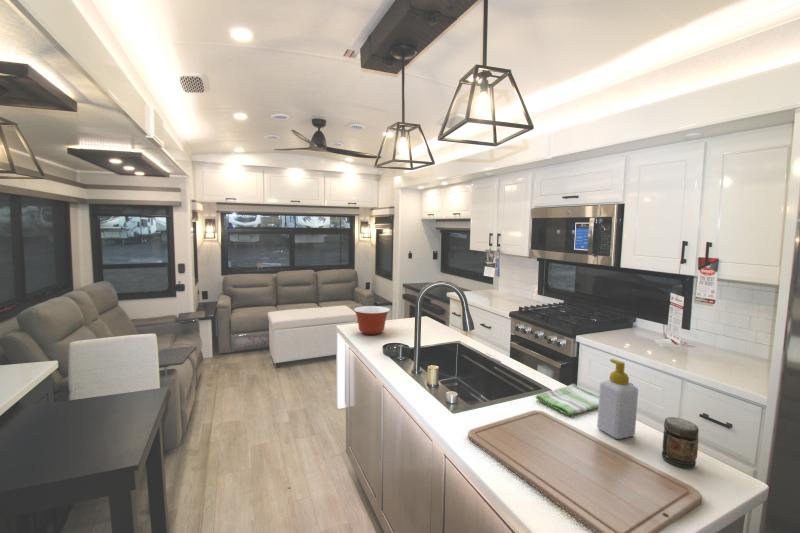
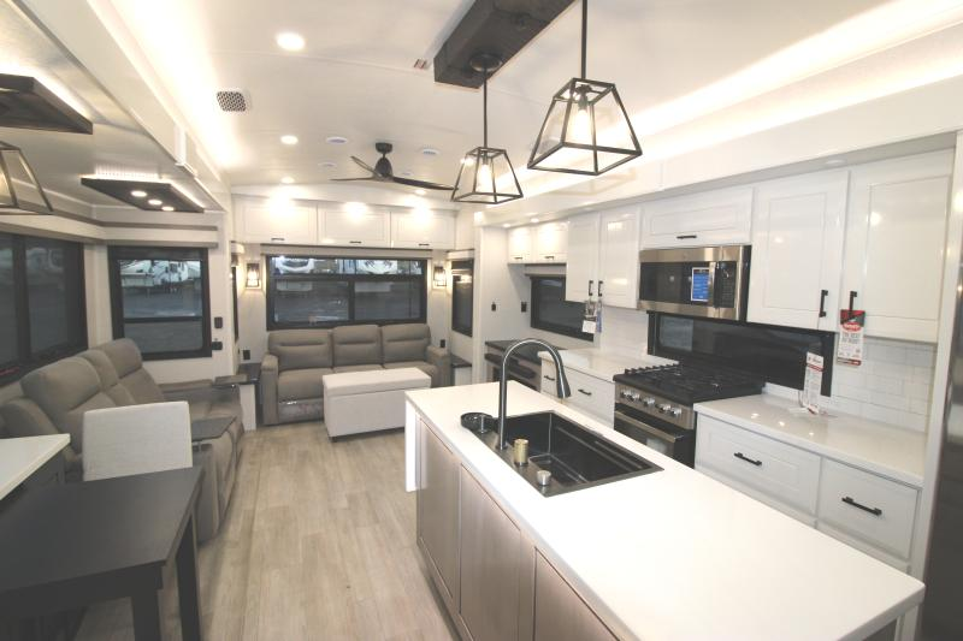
- dish towel (570, 398)
- jar (680, 442)
- mixing bowl (371, 320)
- chopping board (569, 460)
- soap bottle (617, 397)
